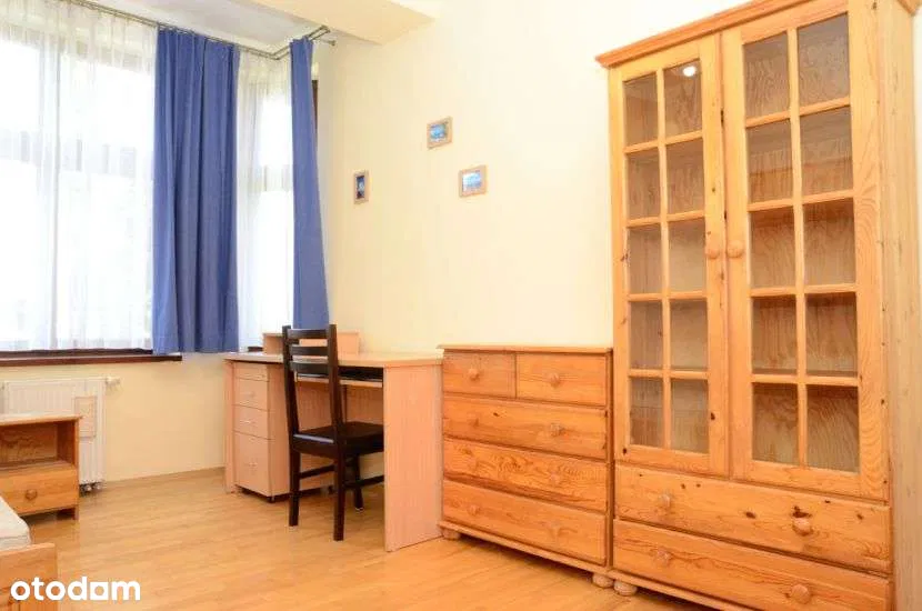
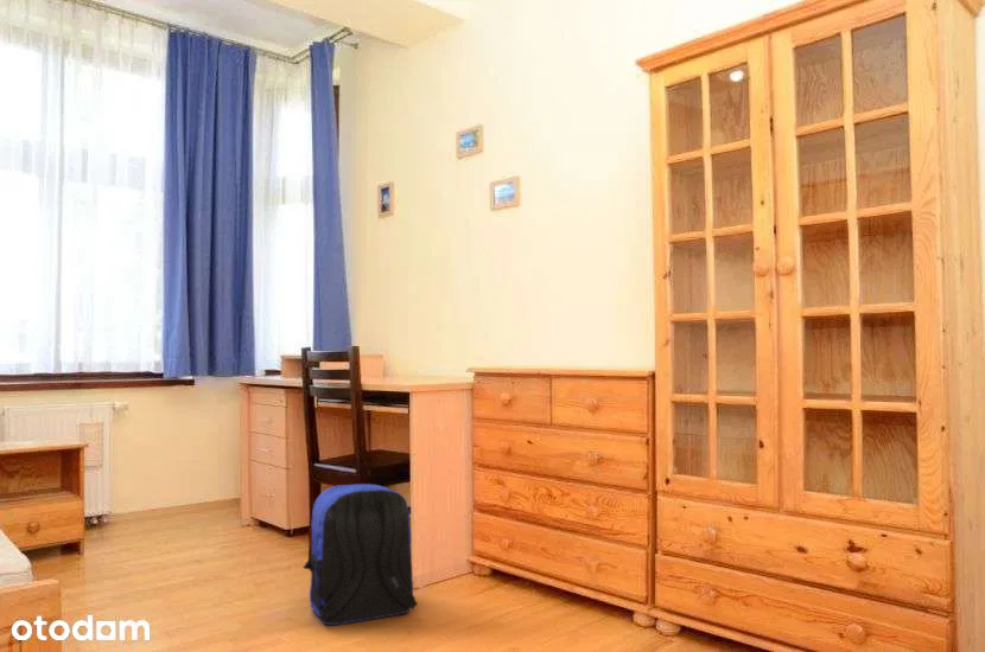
+ backpack (354, 544)
